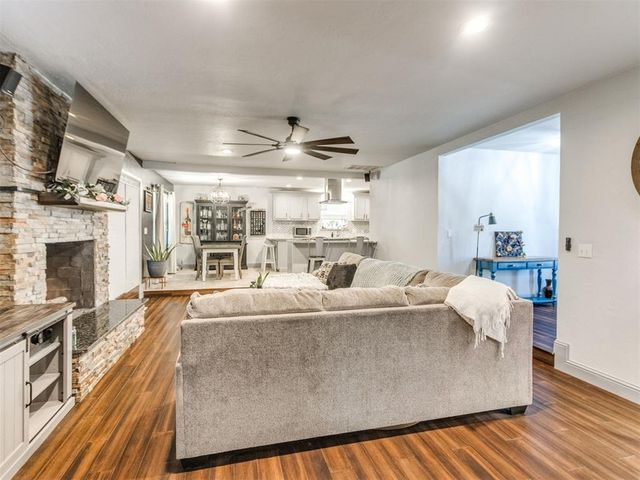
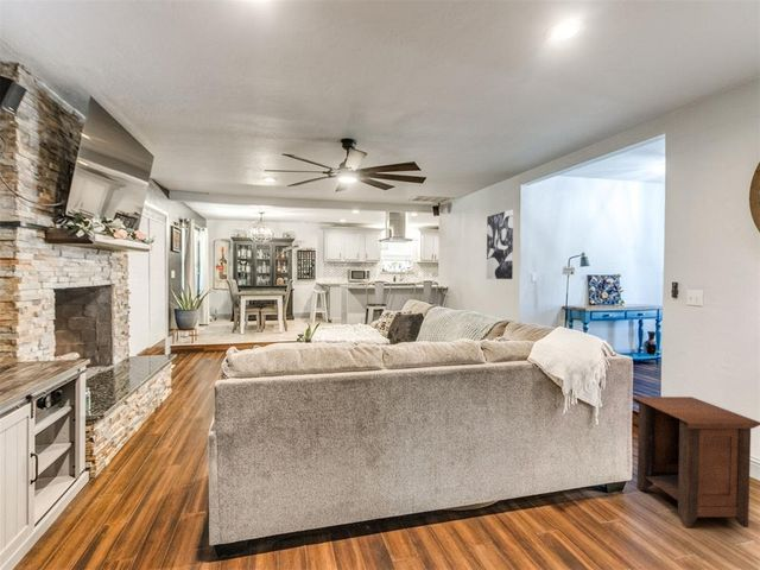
+ wall art (499, 246)
+ nightstand (689, 457)
